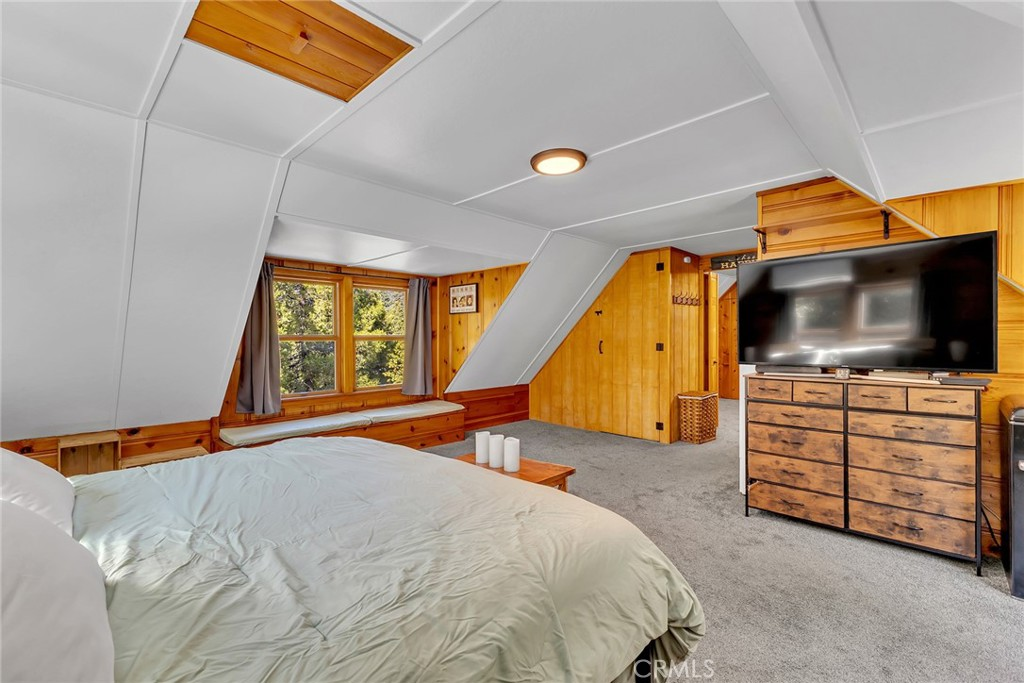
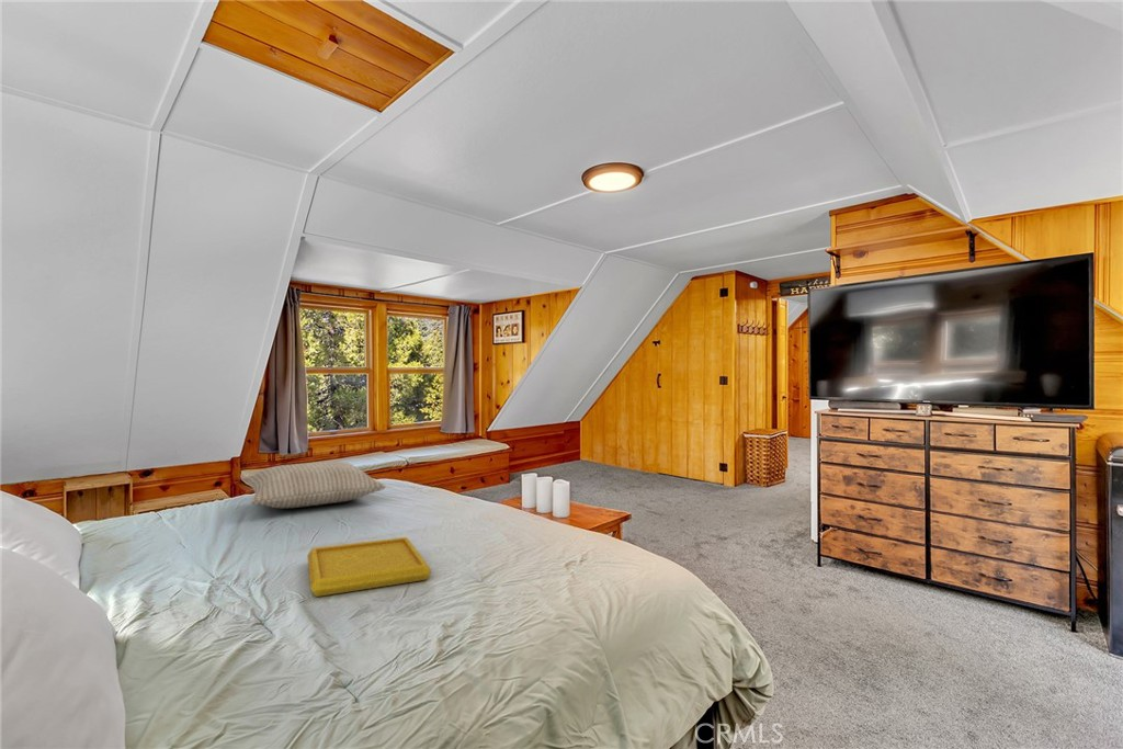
+ pillow (313, 483)
+ serving tray (366, 563)
